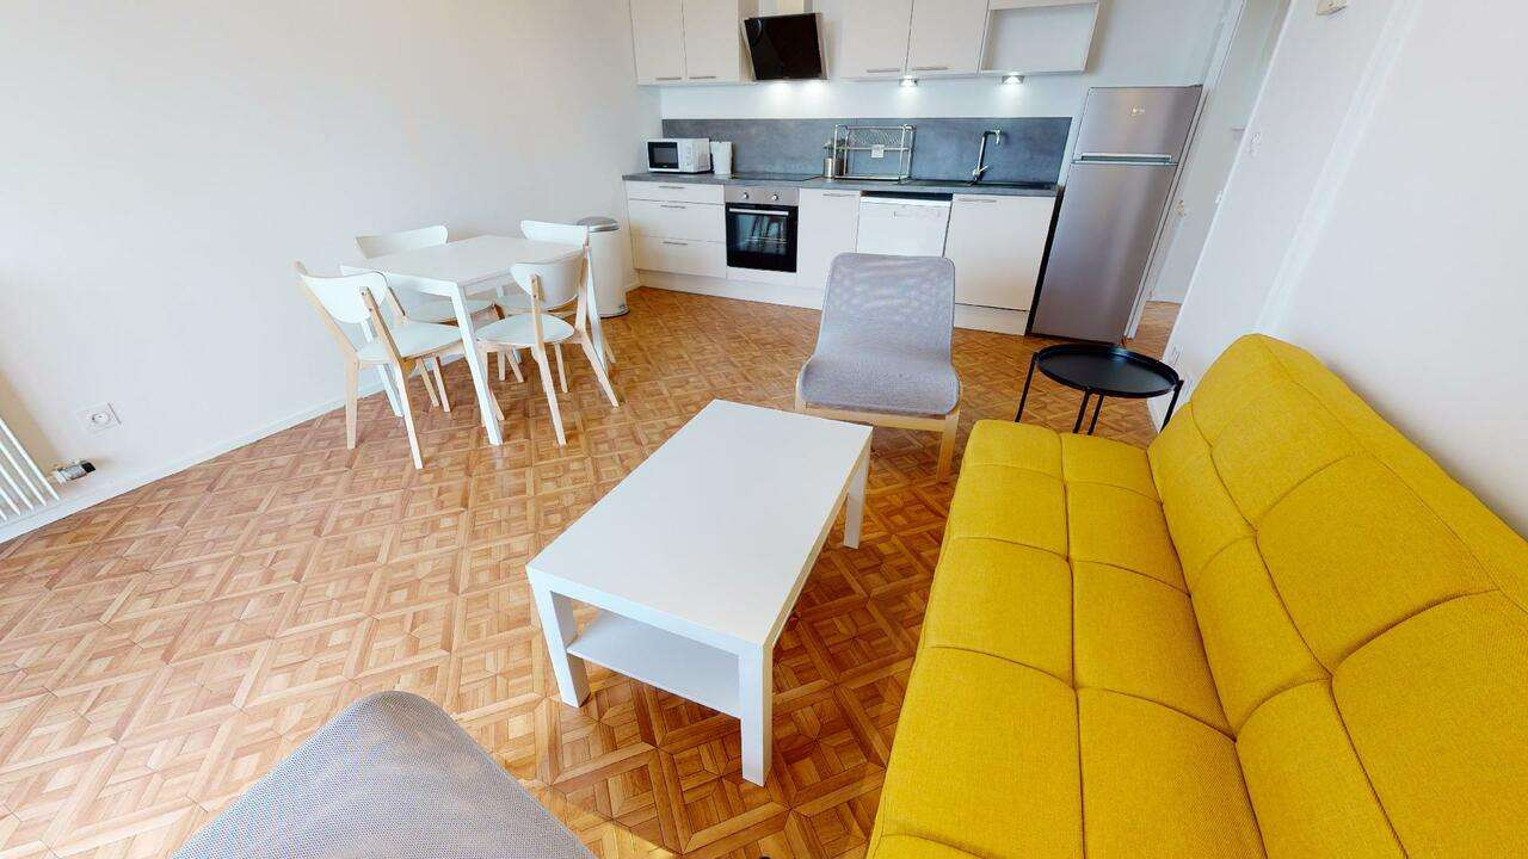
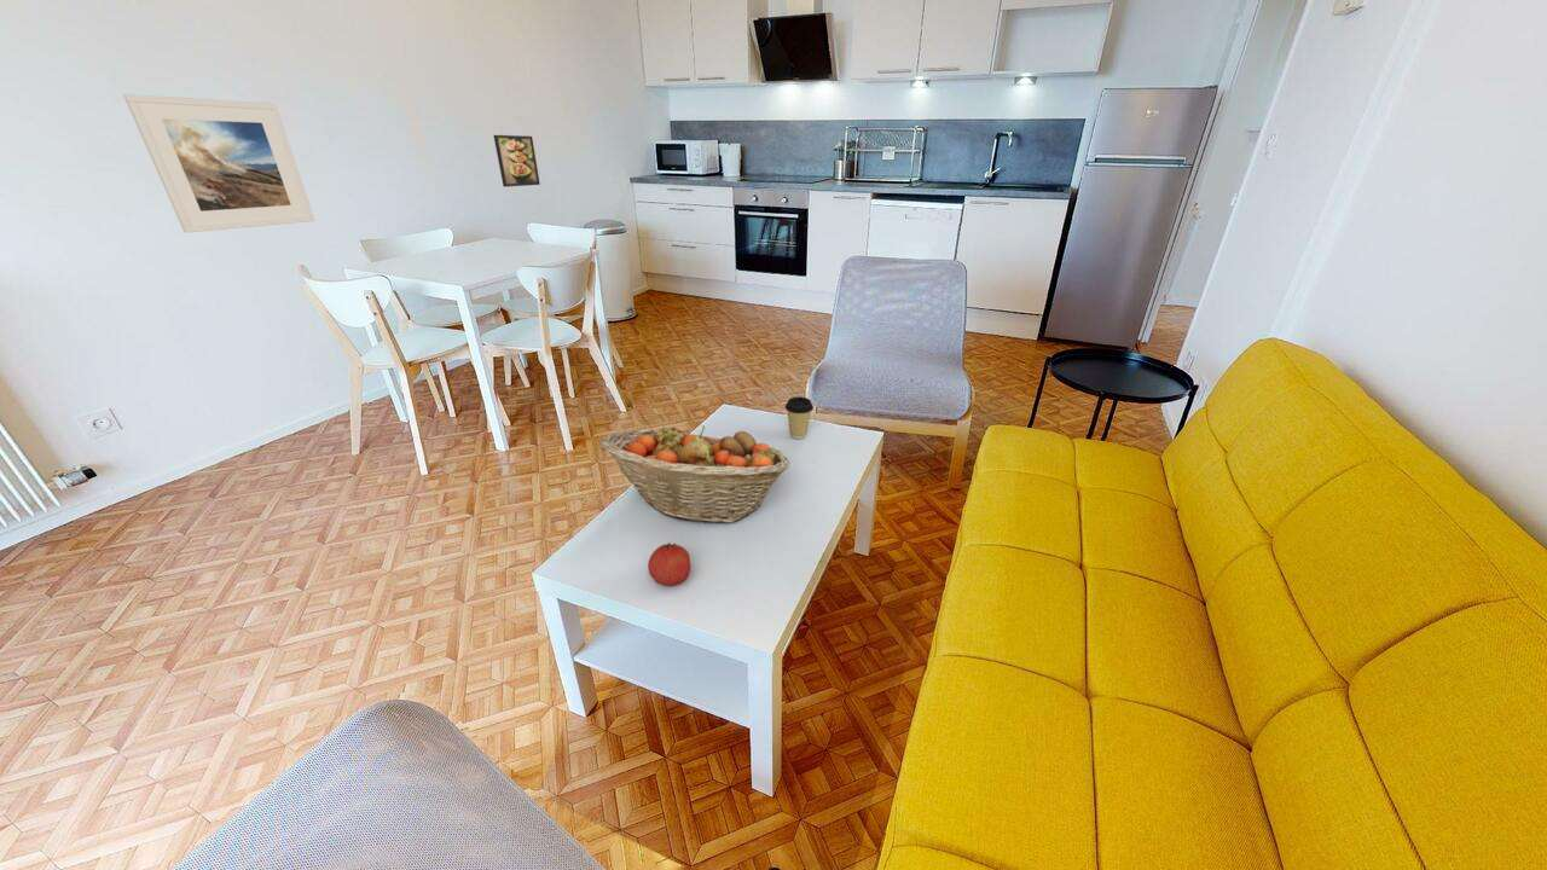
+ coffee cup (798, 418)
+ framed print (231, 166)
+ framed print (517, 161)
+ fruit basket (695, 463)
+ fruit (670, 562)
